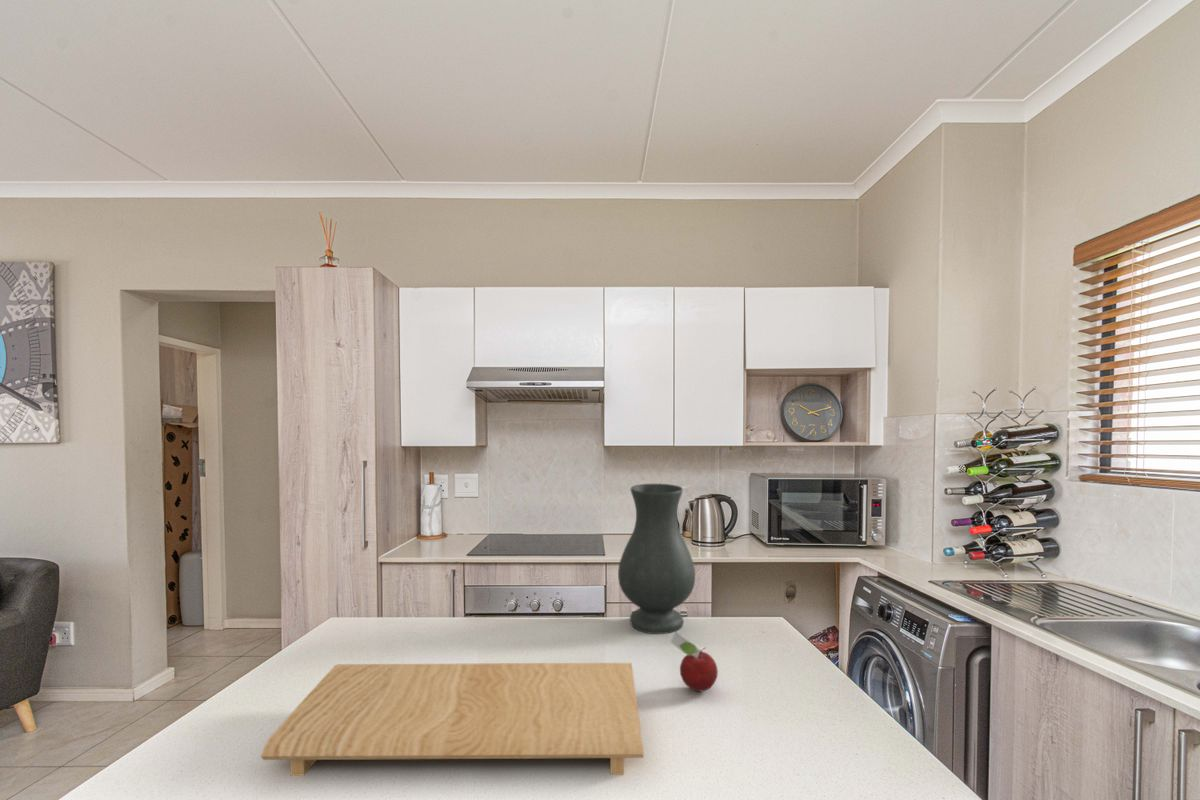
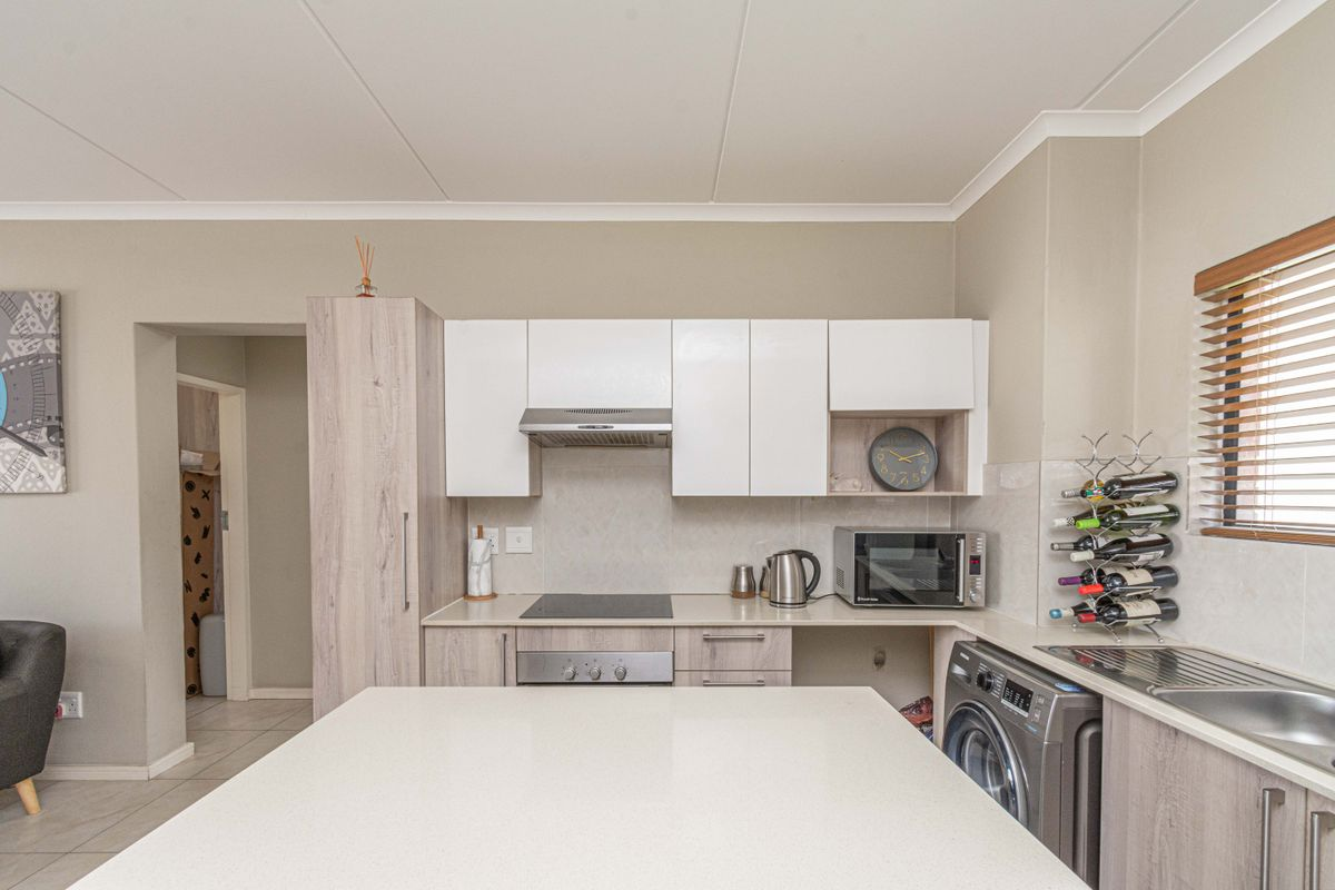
- cutting board (471, 715)
- fruit (693, 663)
- vase (656, 556)
